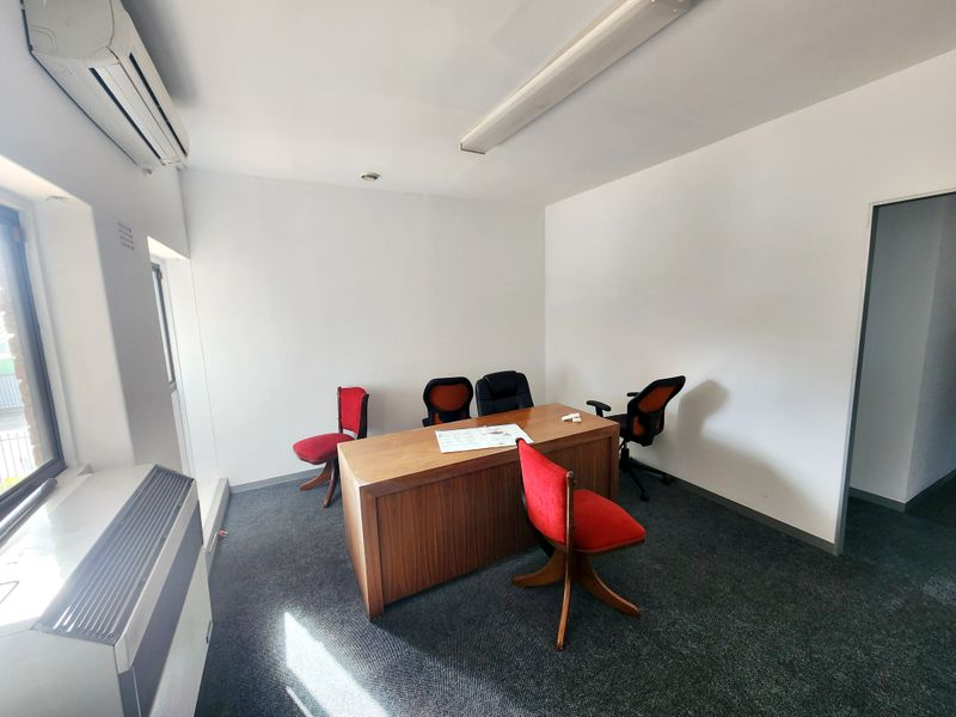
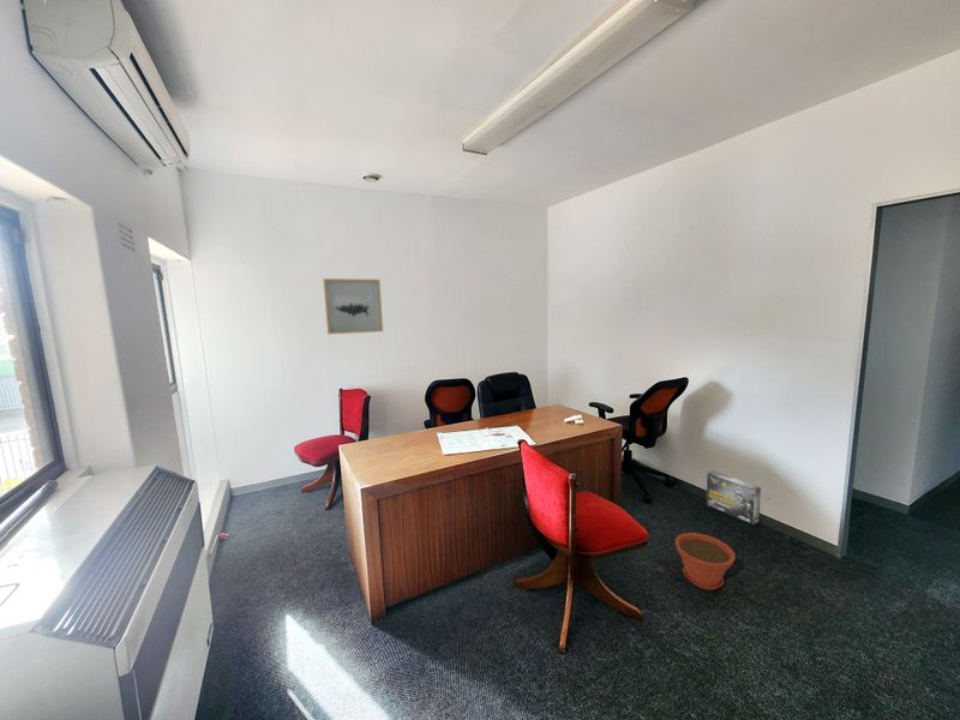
+ wall art (354, 306)
+ box (732, 496)
+ plant pot (703, 563)
